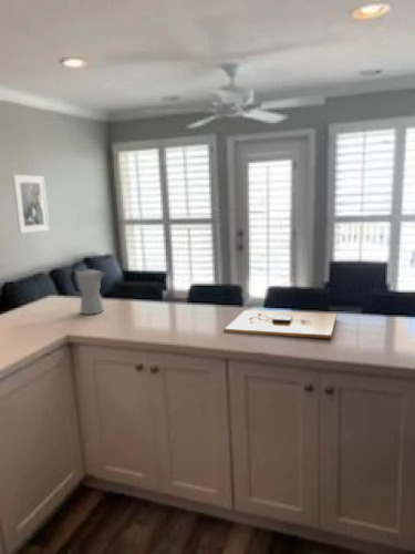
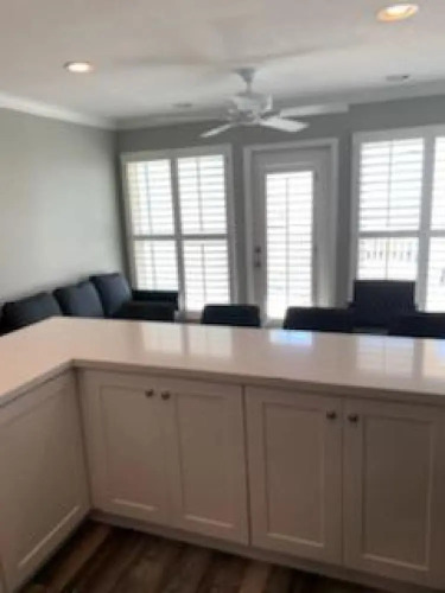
- moka pot (87, 288)
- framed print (31, 204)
- cutting board (282, 320)
